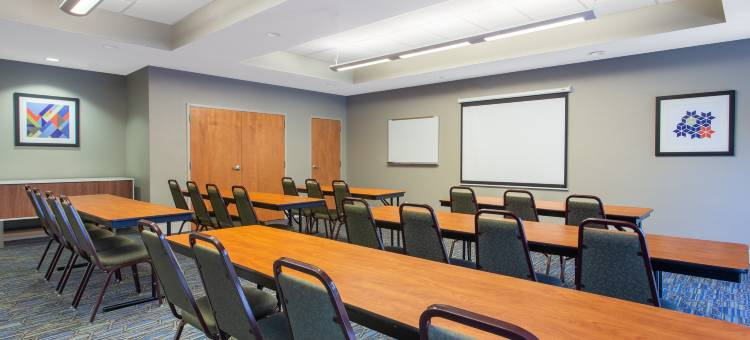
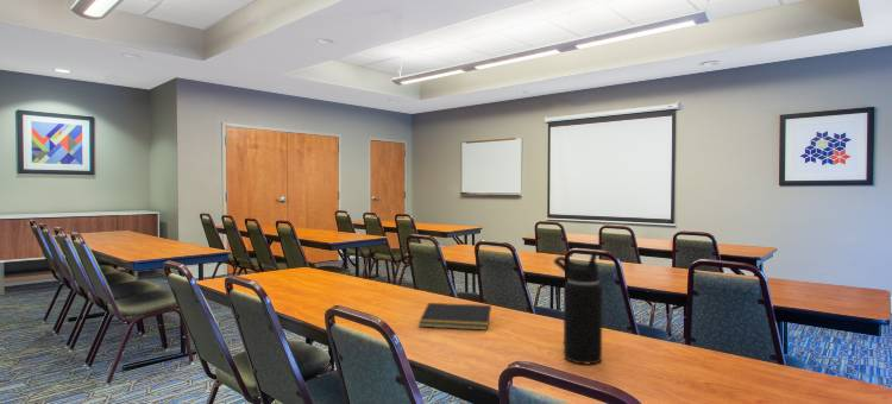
+ water bottle (577, 303)
+ notepad (456, 315)
